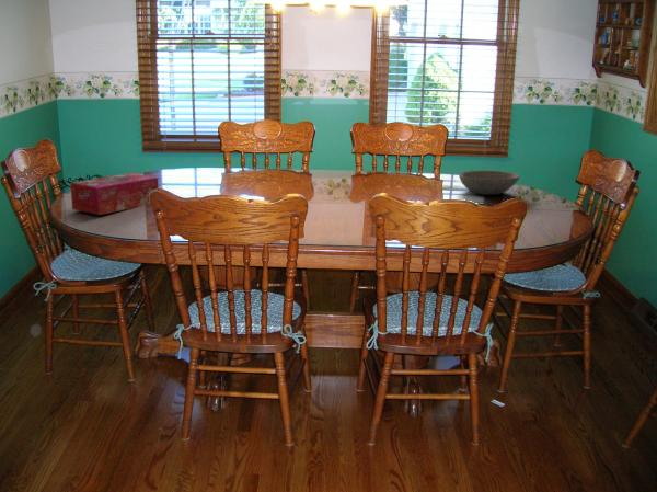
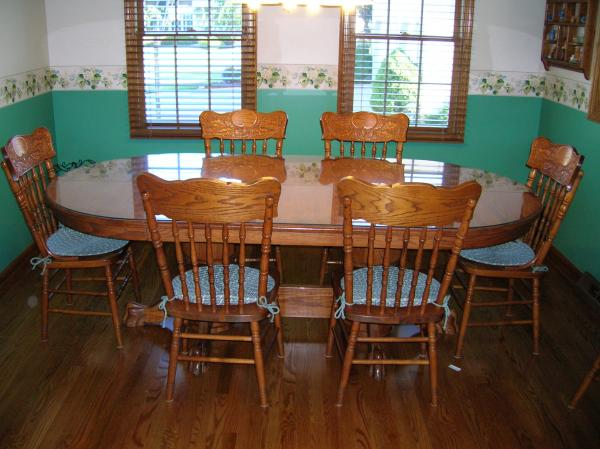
- tissue box (115, 193)
- bowl (488, 183)
